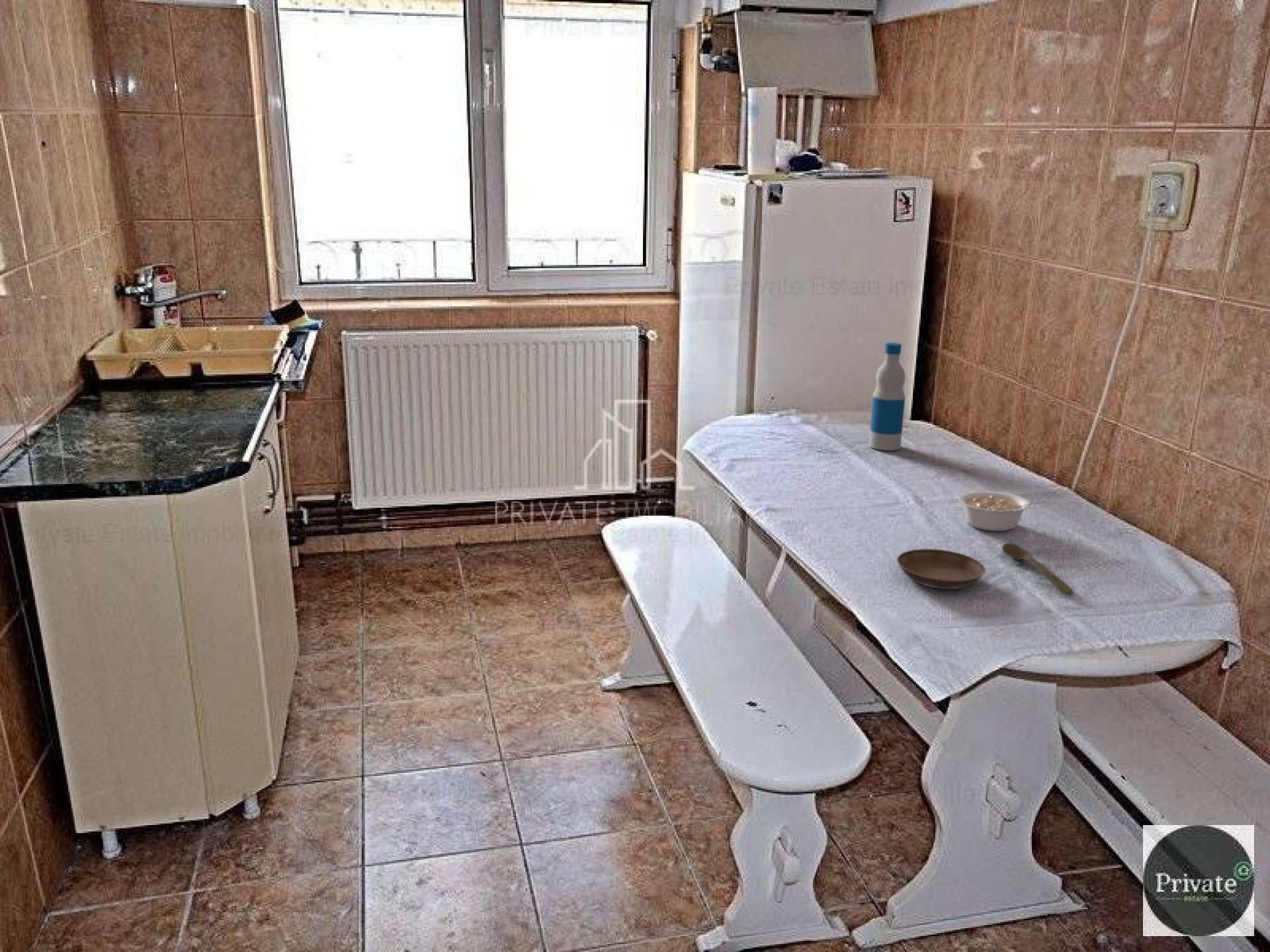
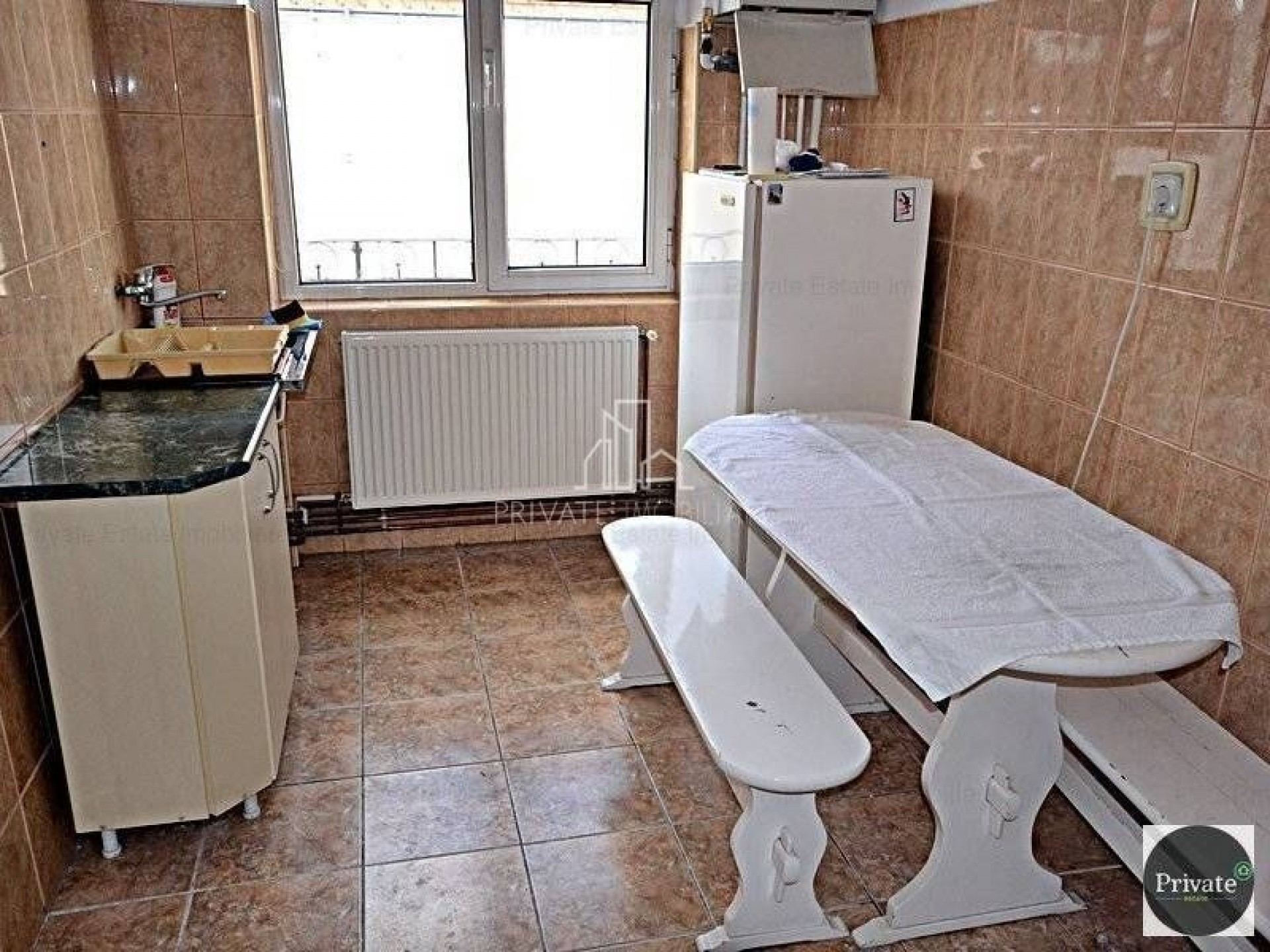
- spoon (1038, 568)
- legume (995, 510)
- bottle (889, 395)
- saucer (940, 571)
